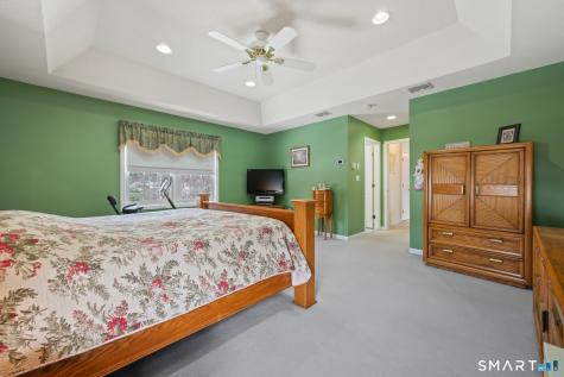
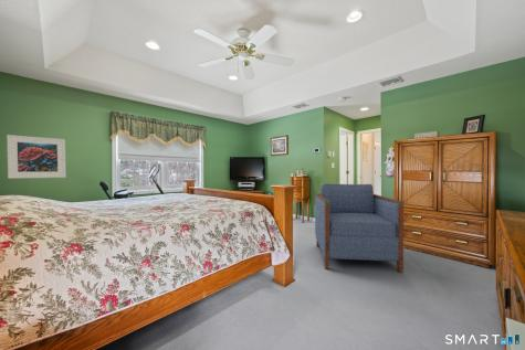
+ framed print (38, 157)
+ armchair (351, 220)
